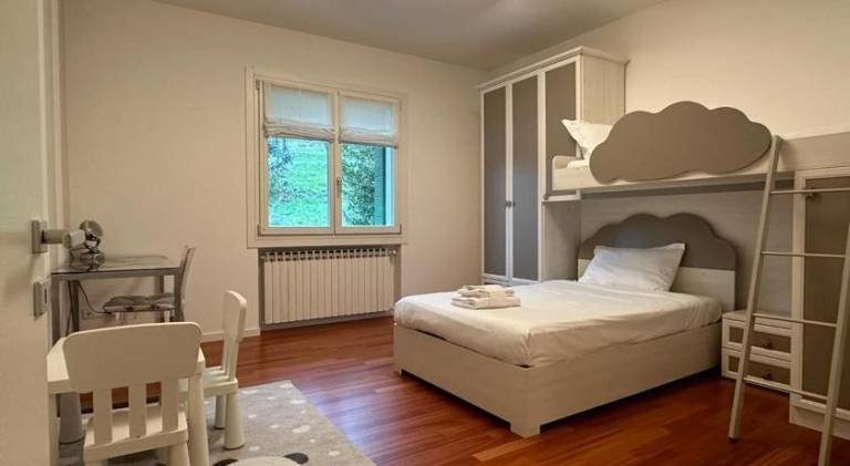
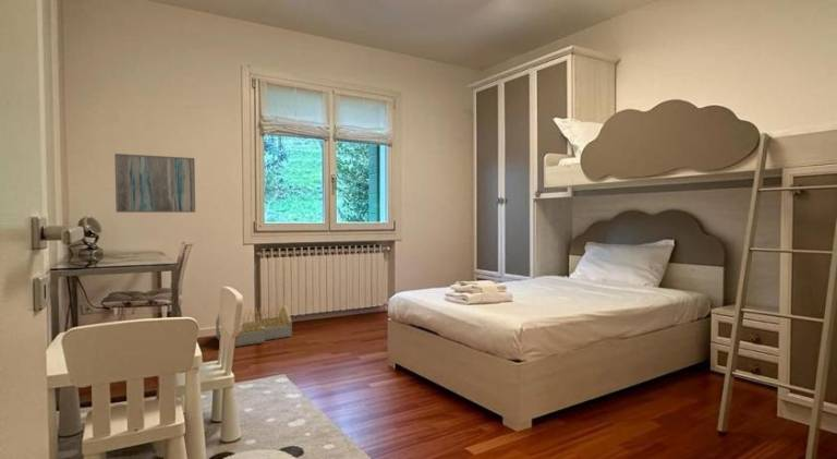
+ architectural model (254, 323)
+ wall art (156, 184)
